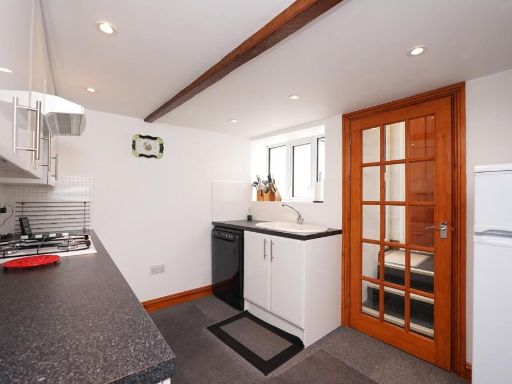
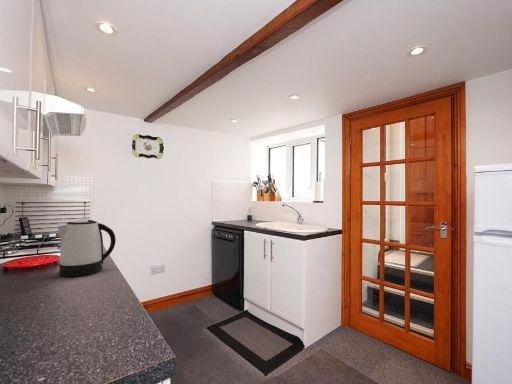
+ kettle (88, 245)
